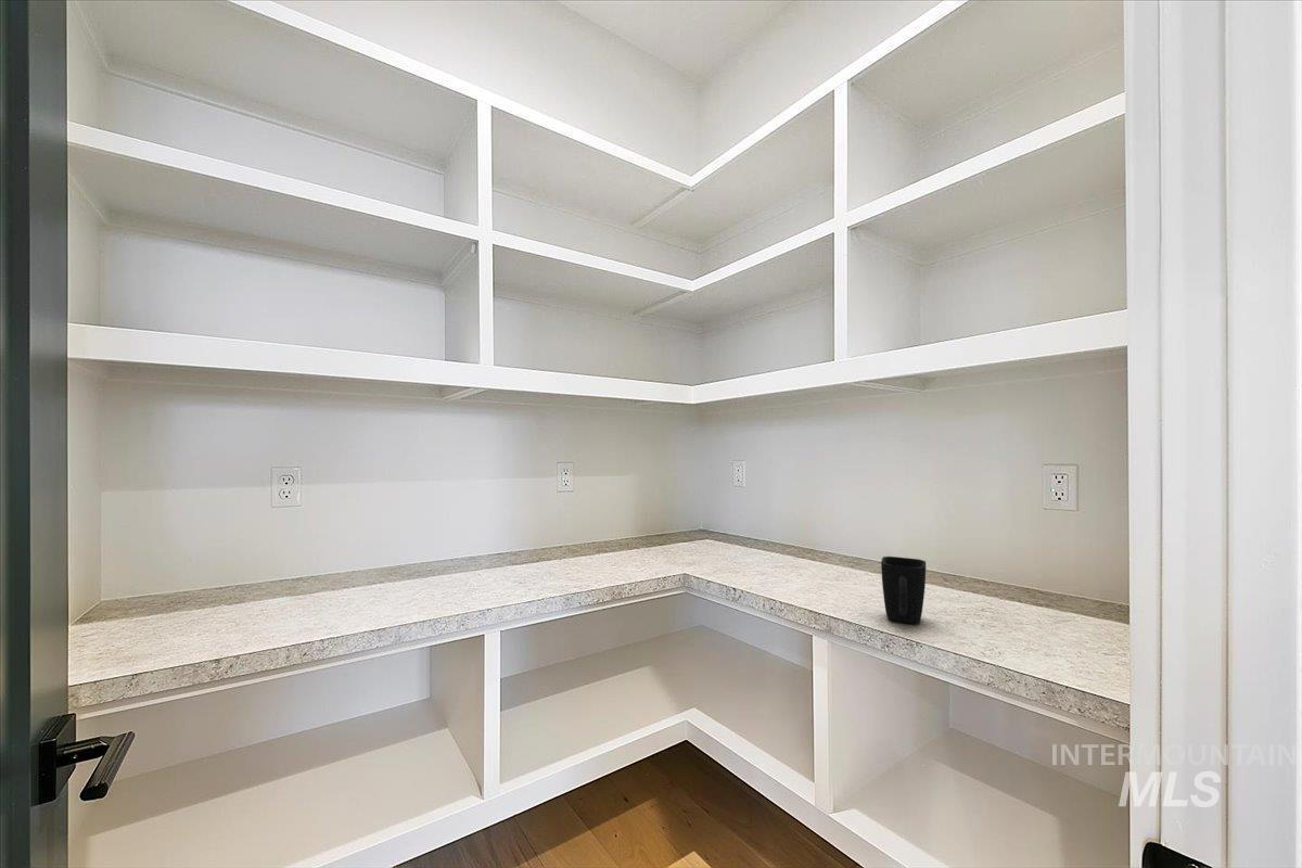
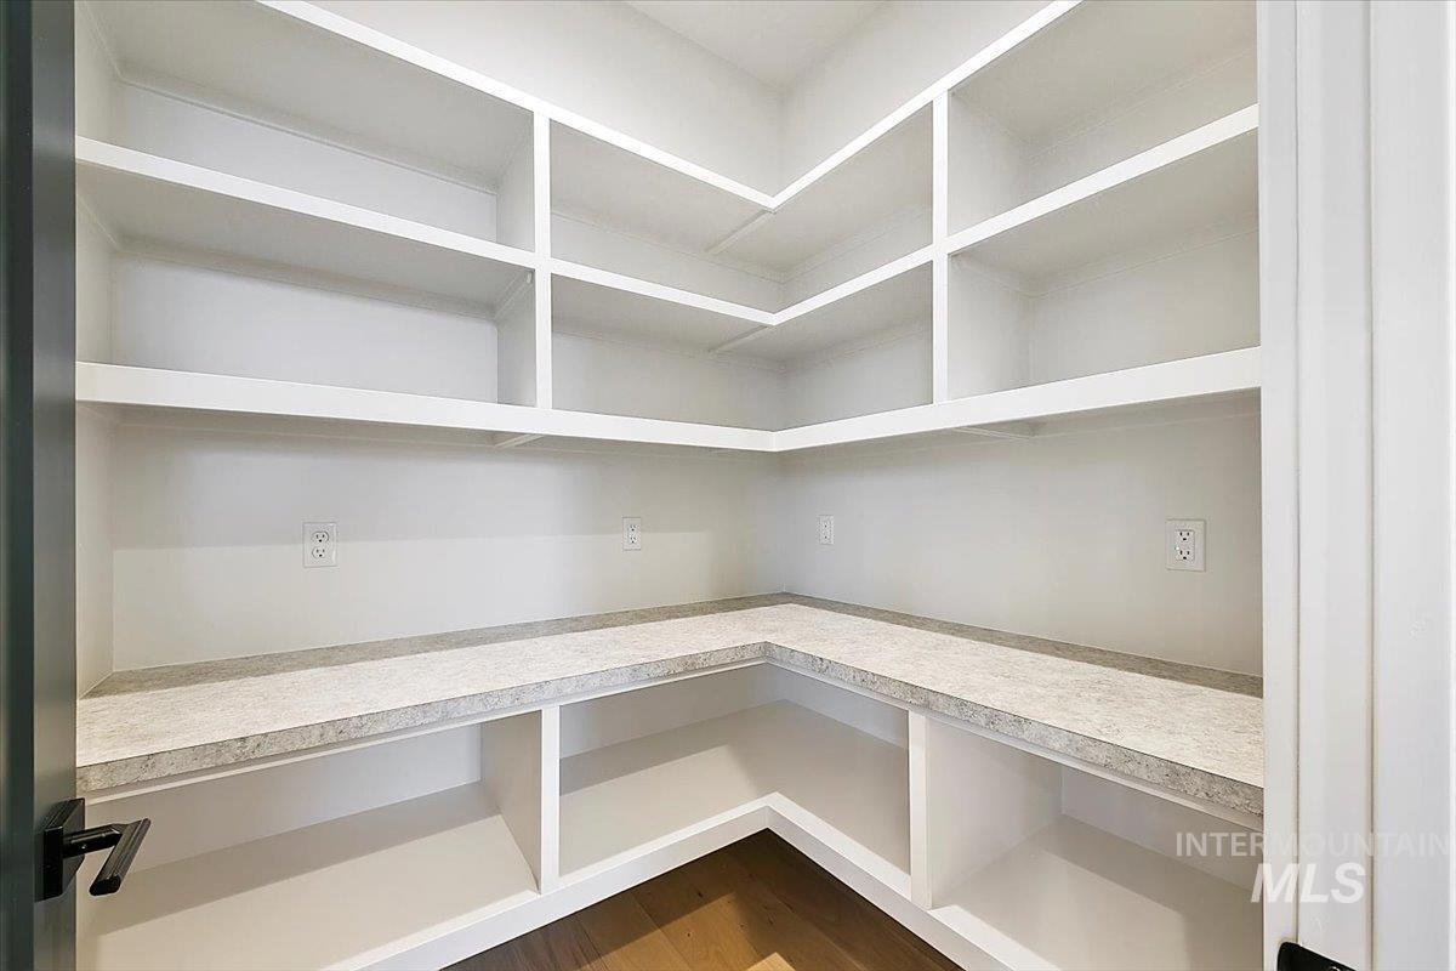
- mug (906, 591)
